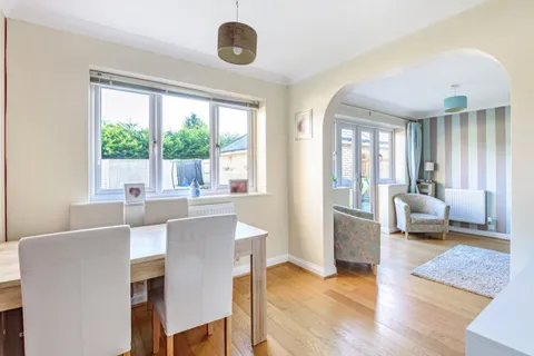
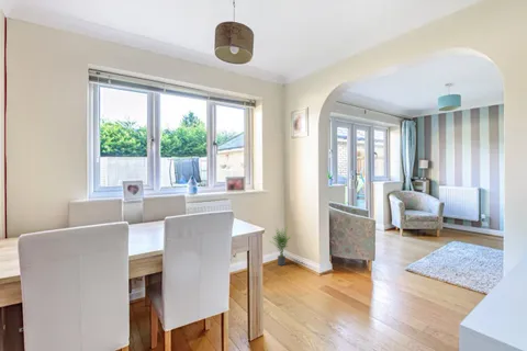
+ potted plant (279, 245)
